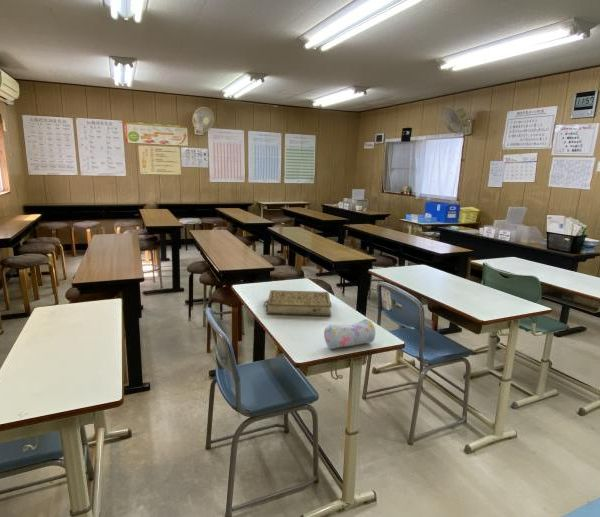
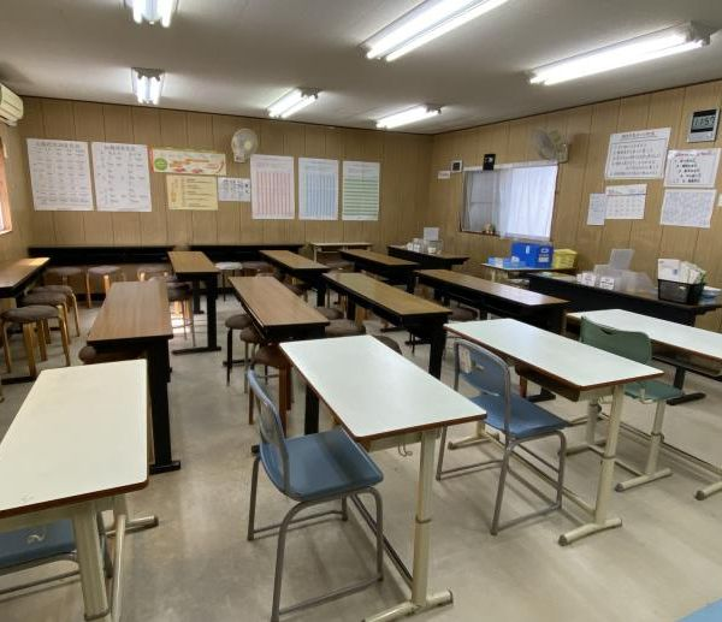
- book (296, 302)
- pencil case (350, 333)
